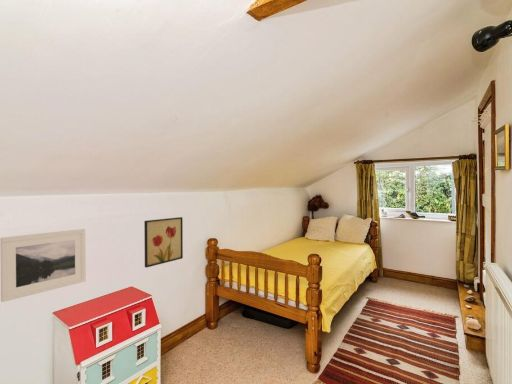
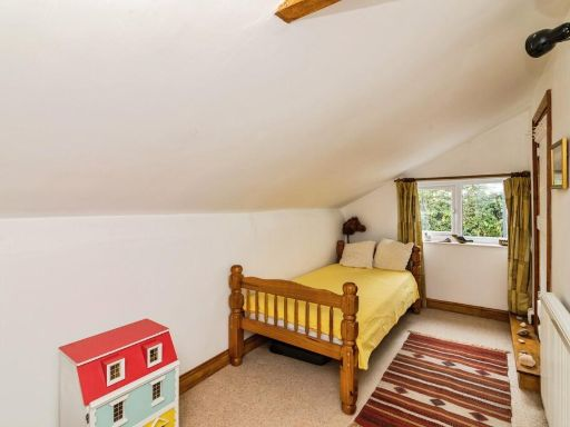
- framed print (47, 261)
- wall art (164, 240)
